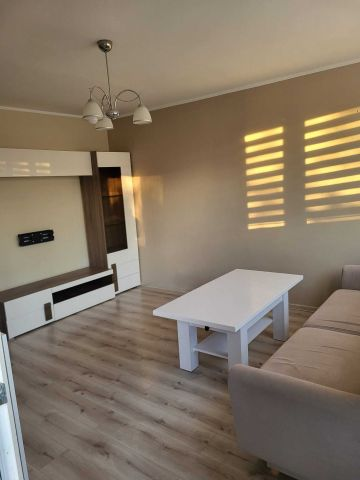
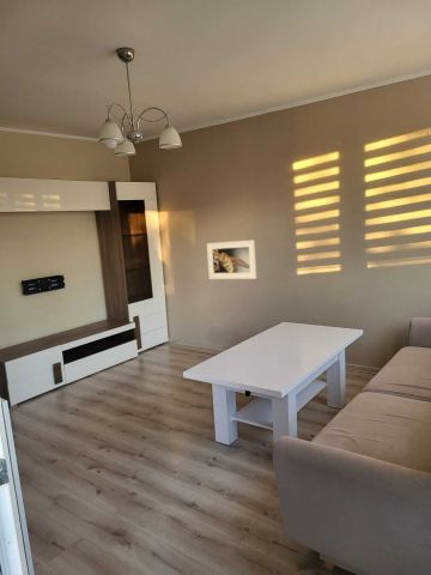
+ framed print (230, 260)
